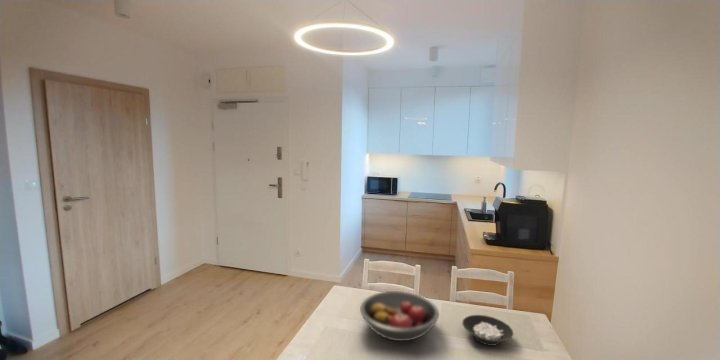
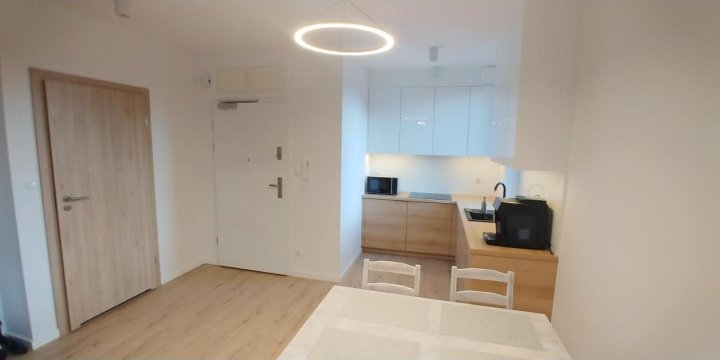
- fruit bowl (398, 316)
- cereal bowl (486, 332)
